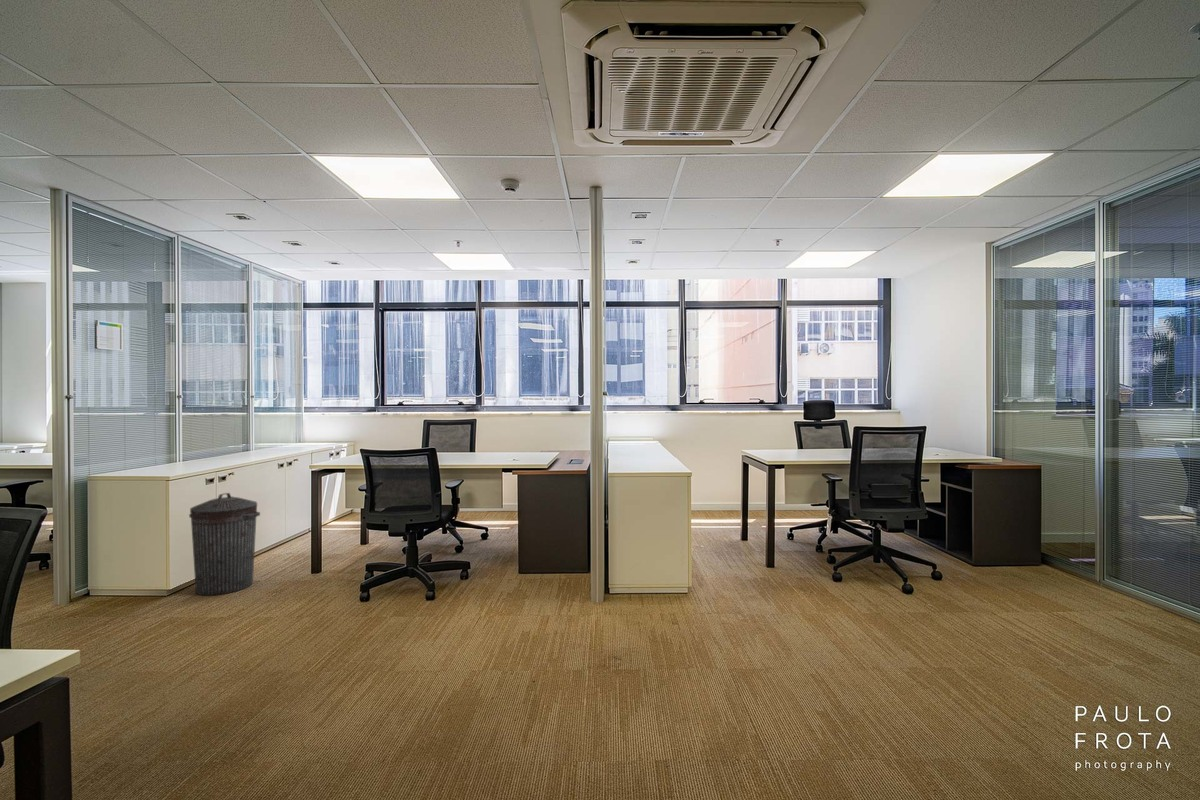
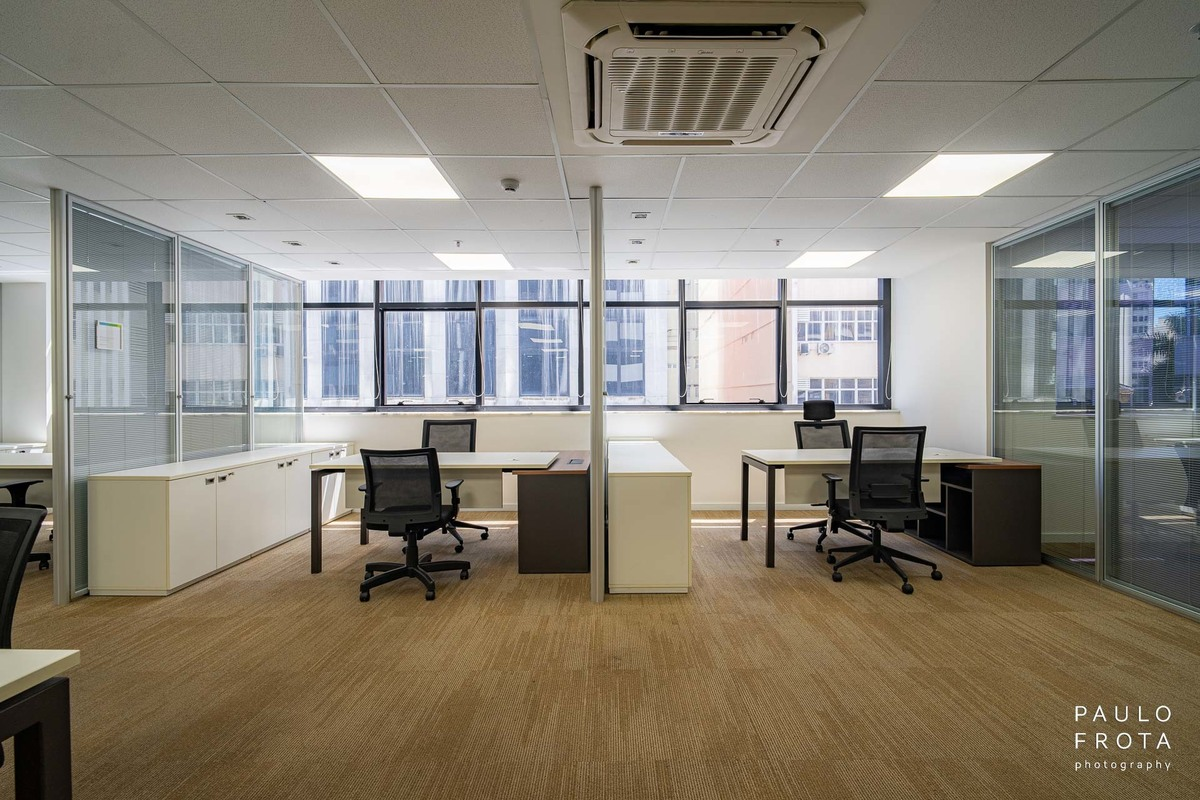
- trash can (224, 540)
